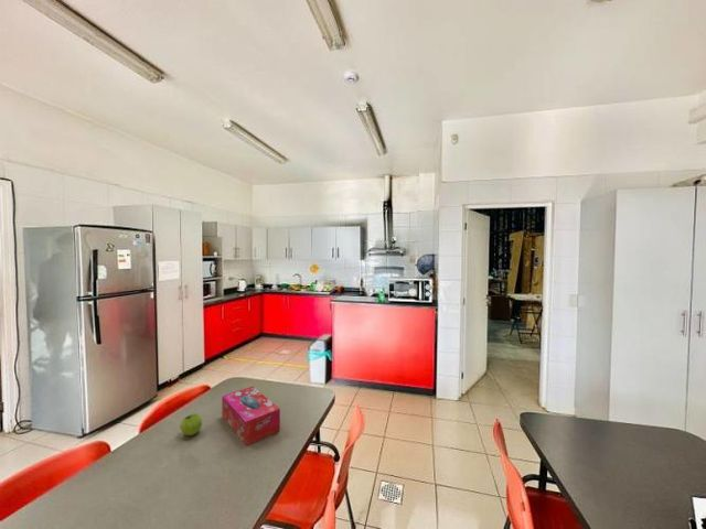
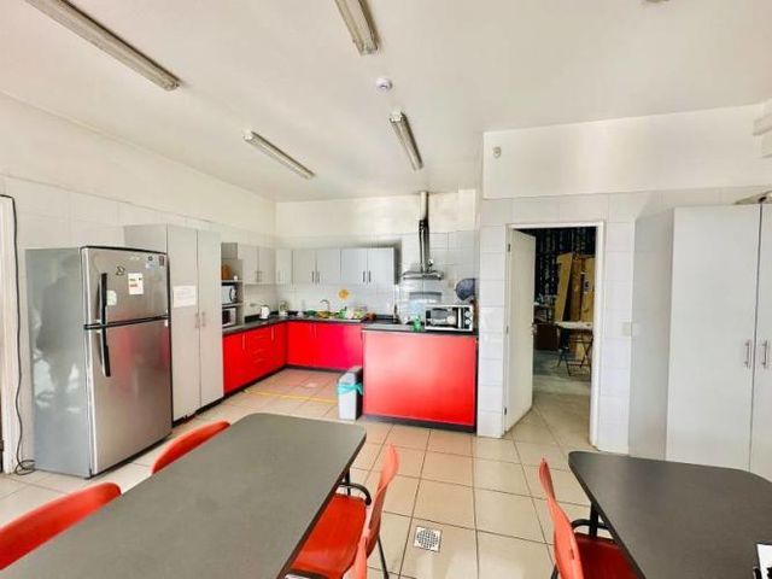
- fruit (191, 423)
- tissue box (249, 412)
